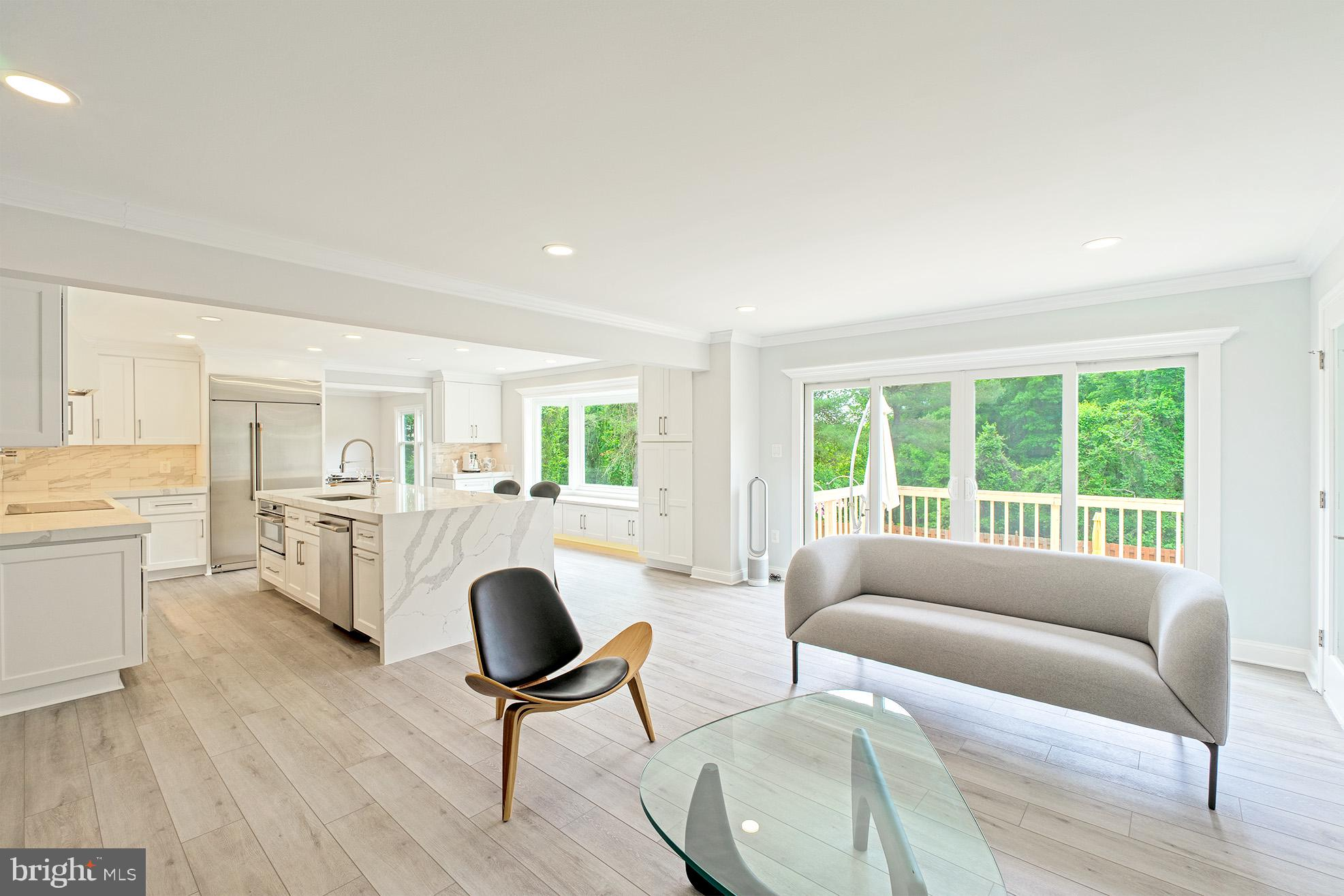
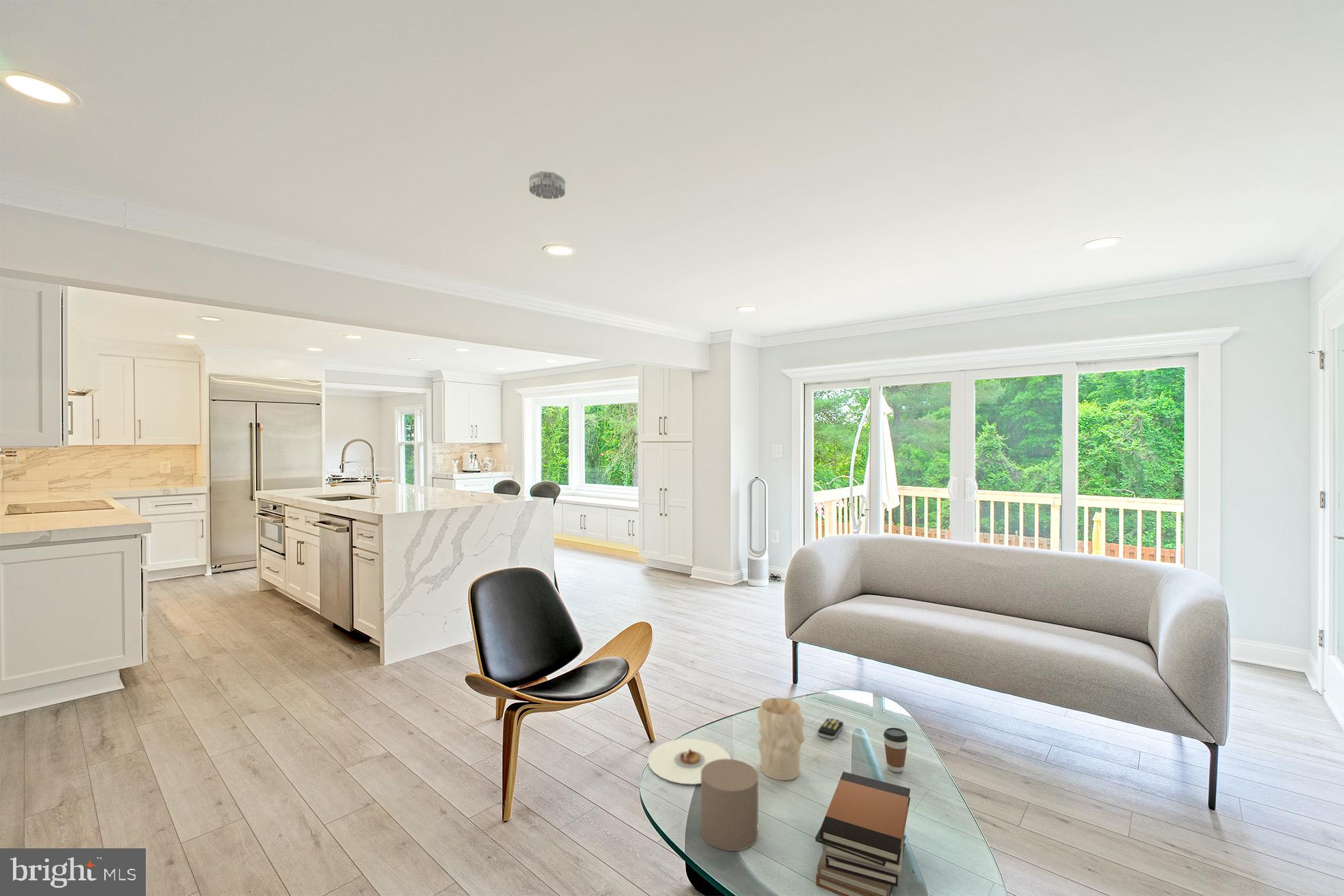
+ book stack (865, 835)
+ plate (689, 756)
+ coffee cup (895, 750)
+ smoke detector (547, 185)
+ candle (729, 802)
+ vase (779, 737)
+ remote control (830, 728)
